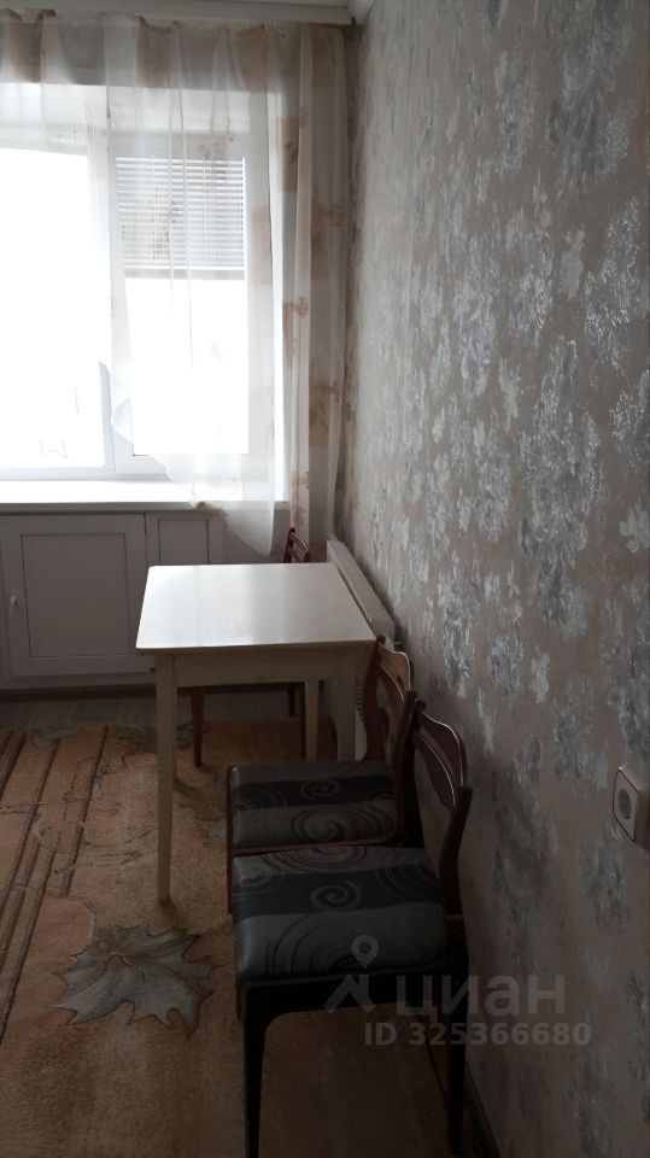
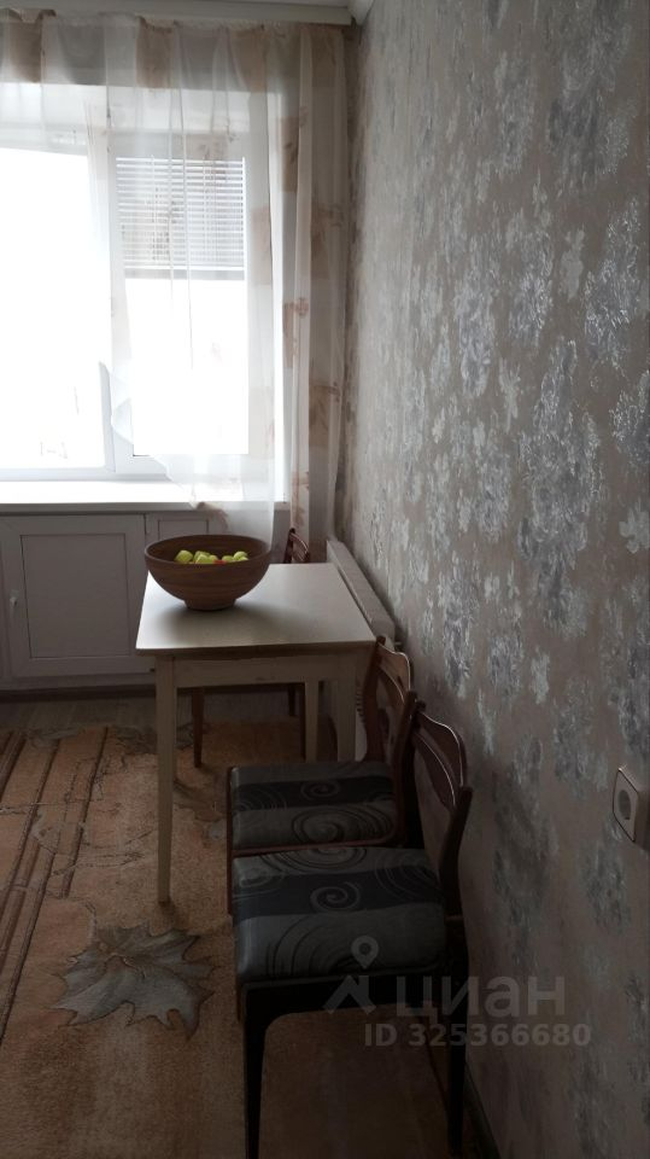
+ fruit bowl (209, 576)
